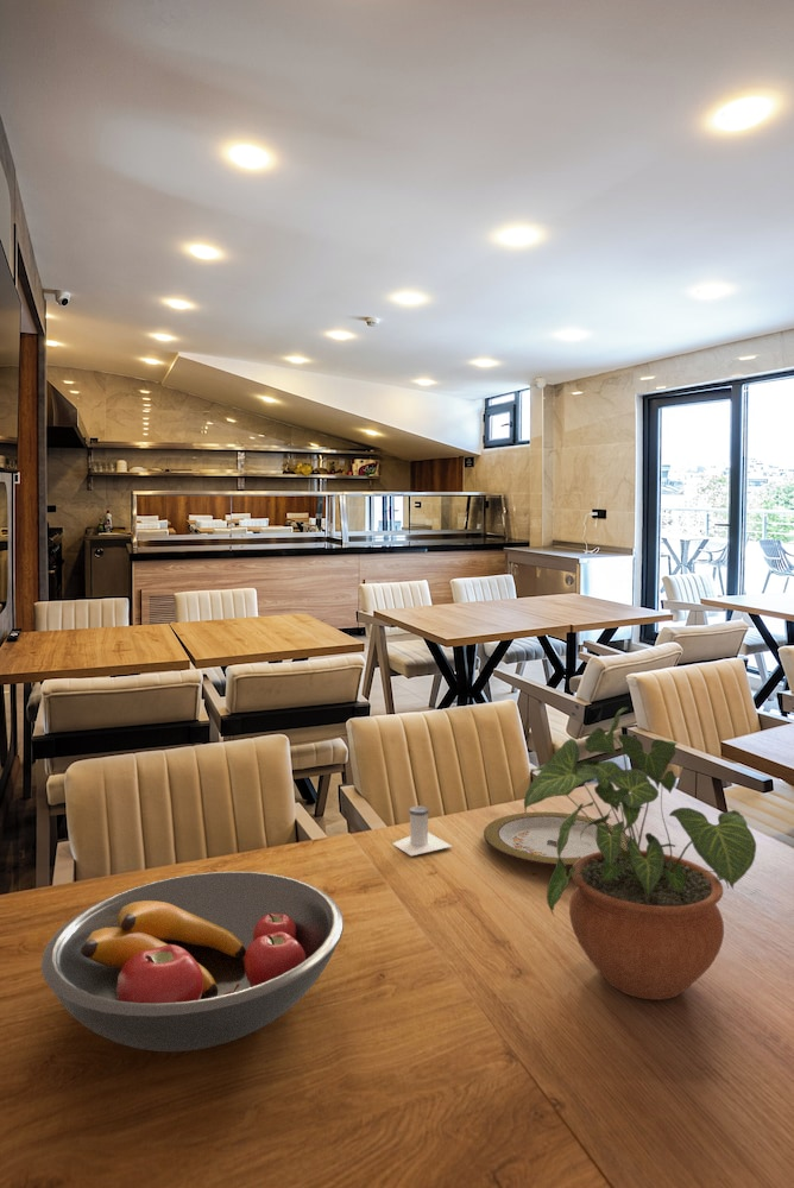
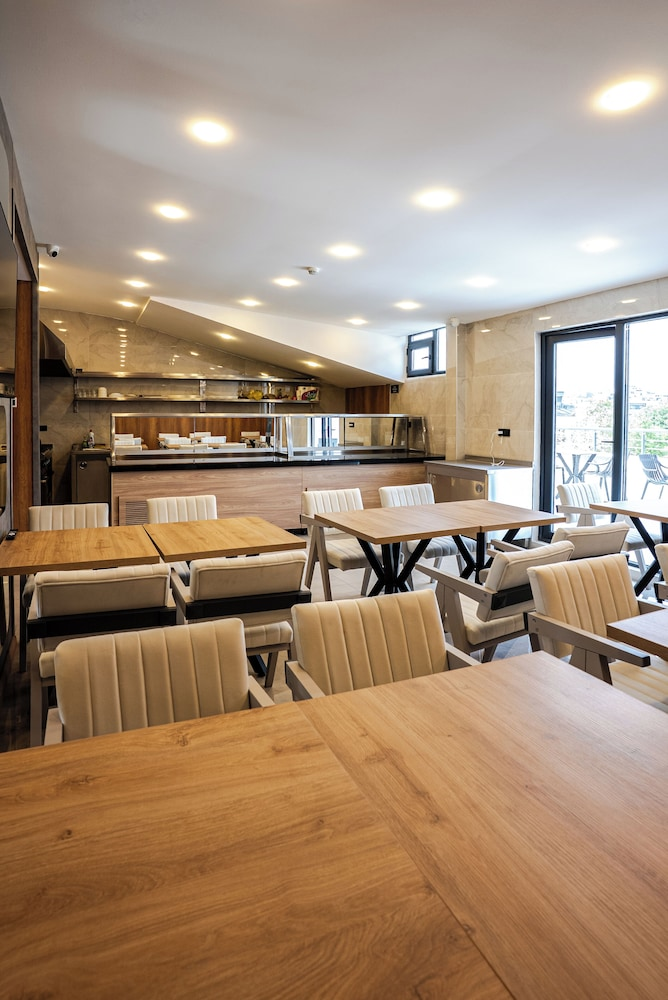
- salt shaker (418, 826)
- potted plant (630, 839)
- fruit bowl (200, 956)
- plate (555, 841)
